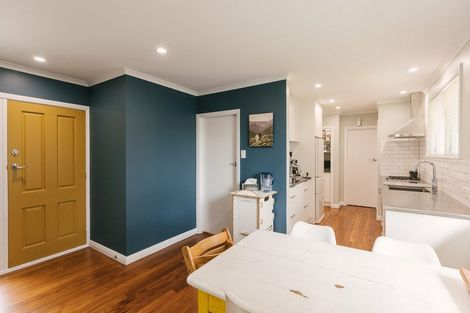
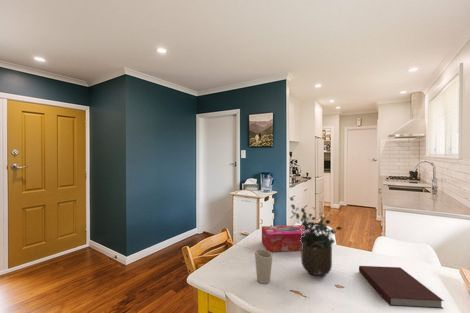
+ cup (263, 265)
+ notebook (395, 284)
+ tissue box (287, 237)
+ potted plant (313, 235)
